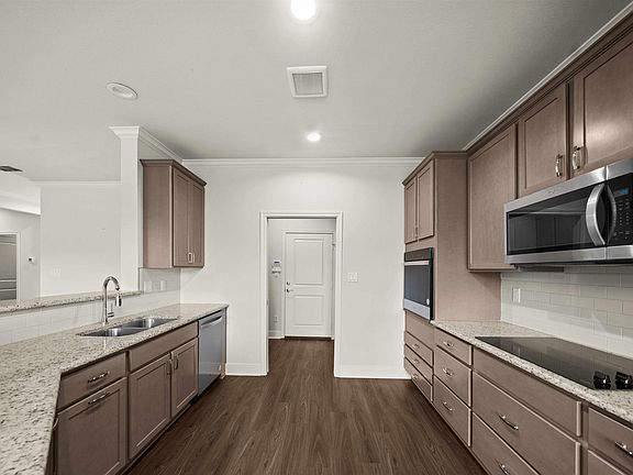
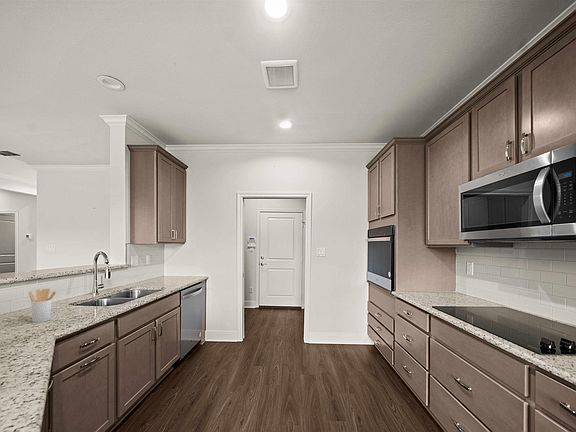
+ utensil holder (41, 304)
